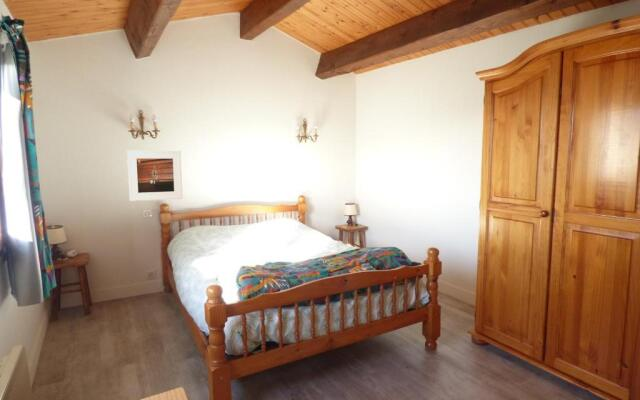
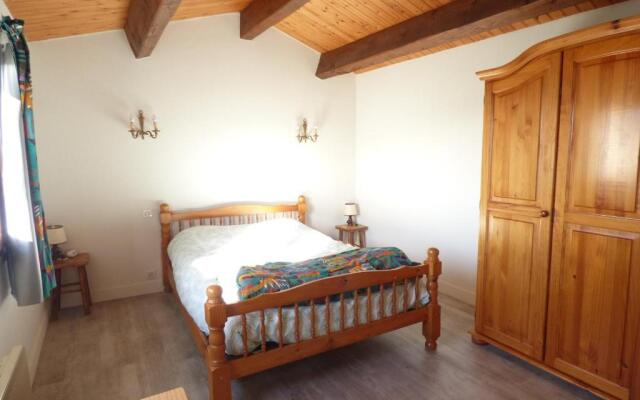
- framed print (155, 175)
